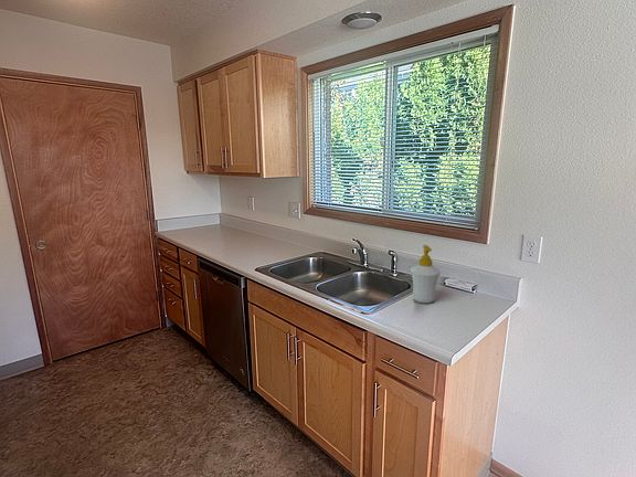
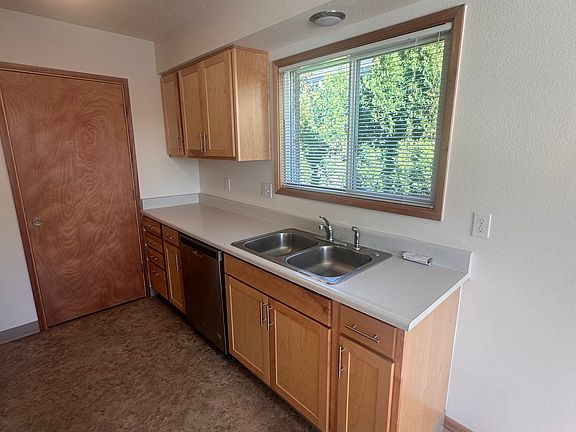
- soap bottle (424, 273)
